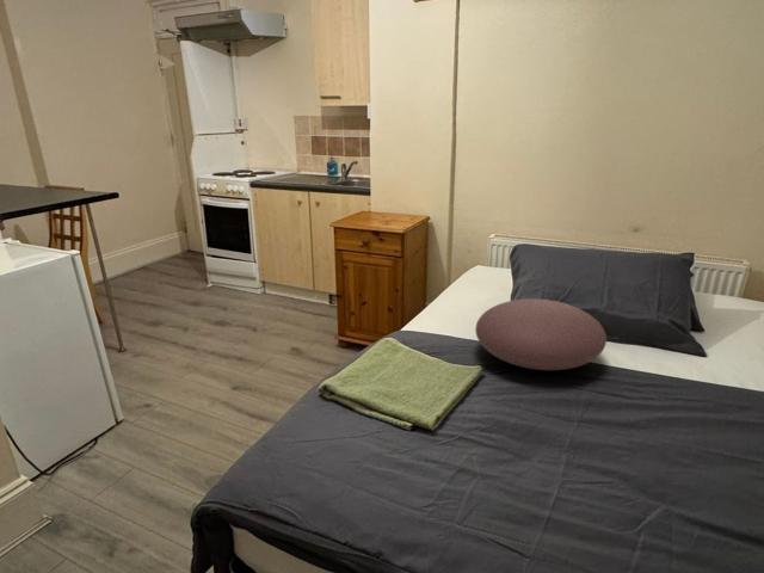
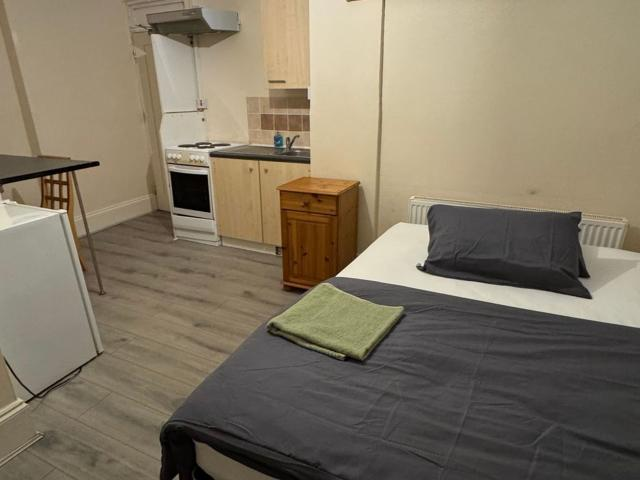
- cushion (538, 332)
